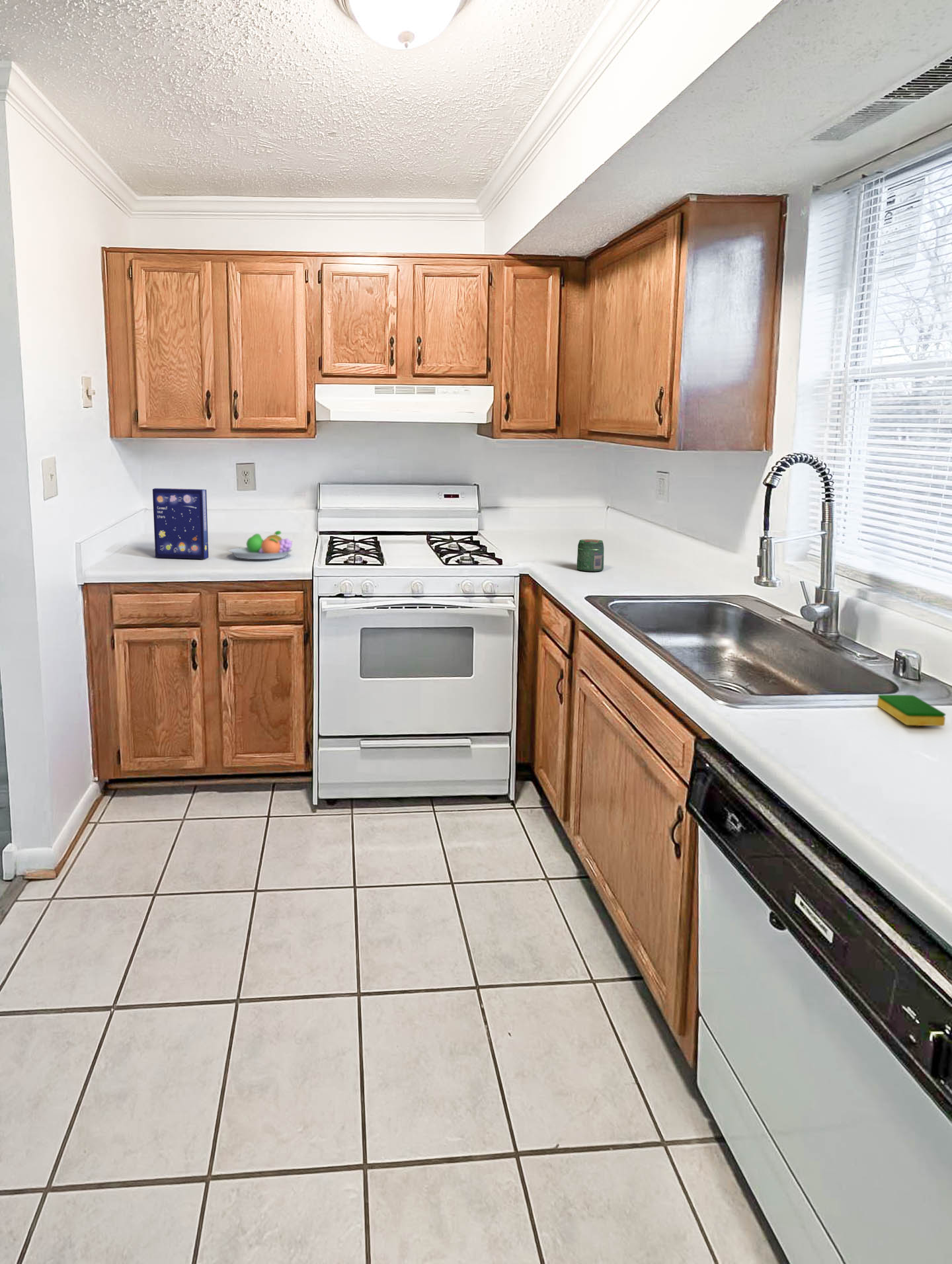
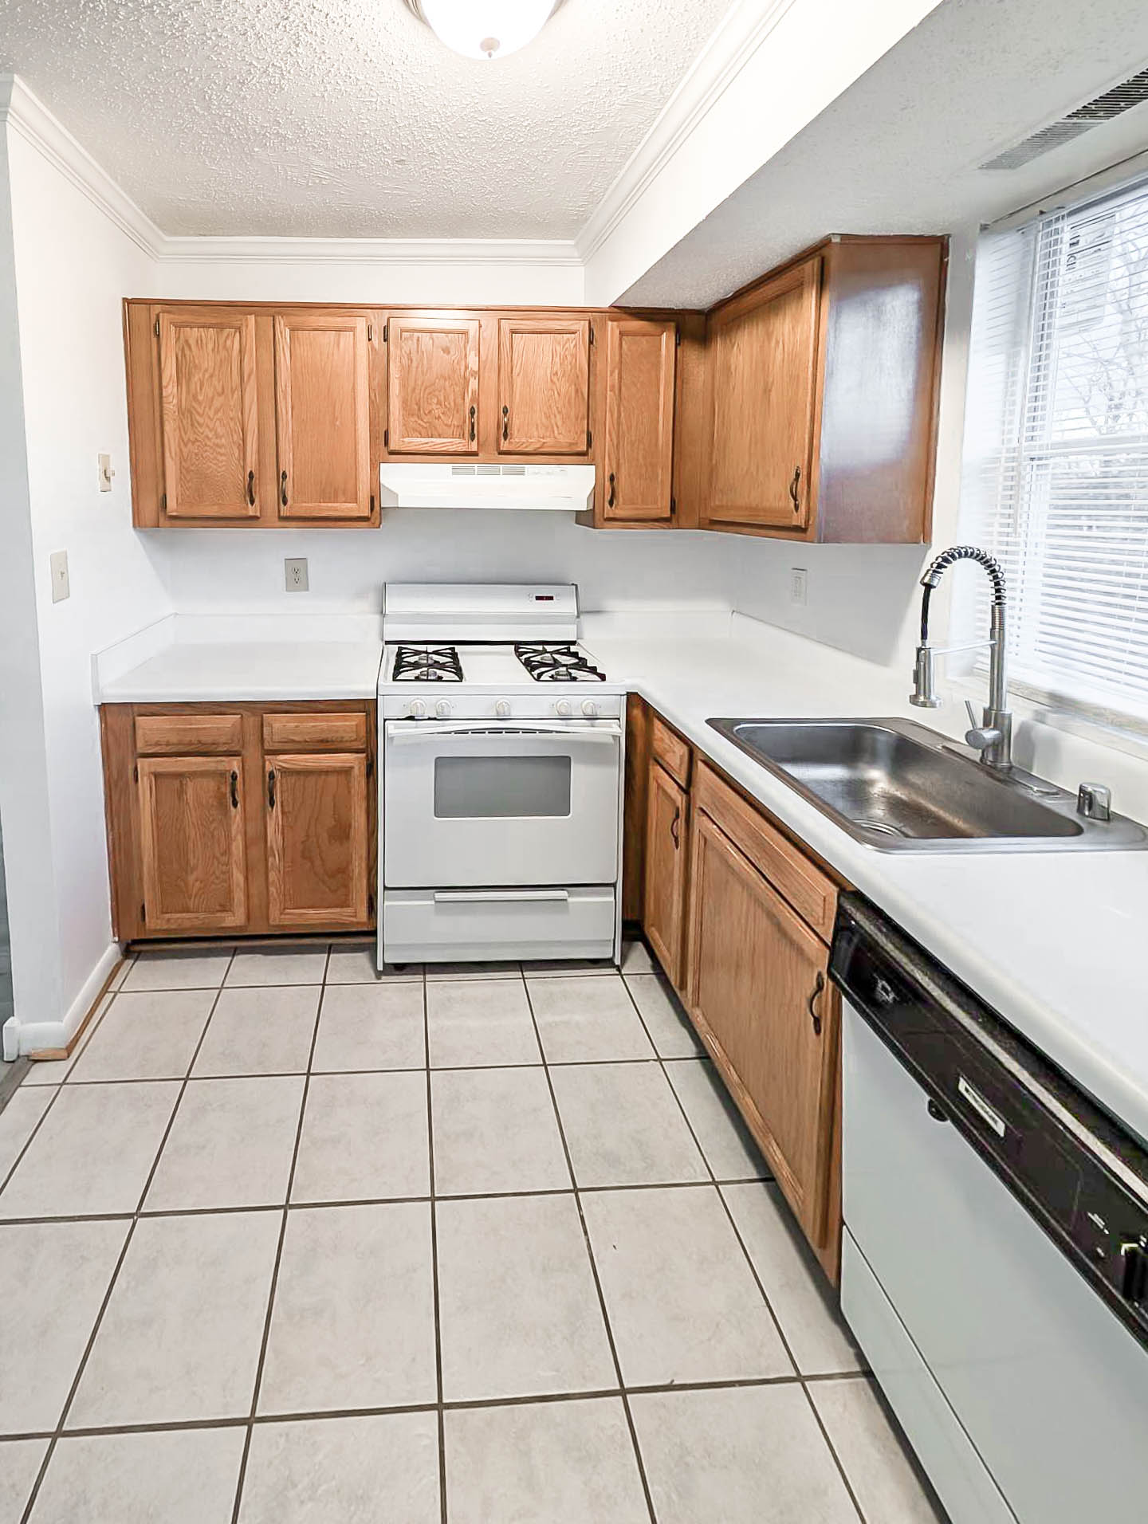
- cereal box (180, 523)
- dish sponge (910, 709)
- jar (590, 555)
- fruit bowl (261, 543)
